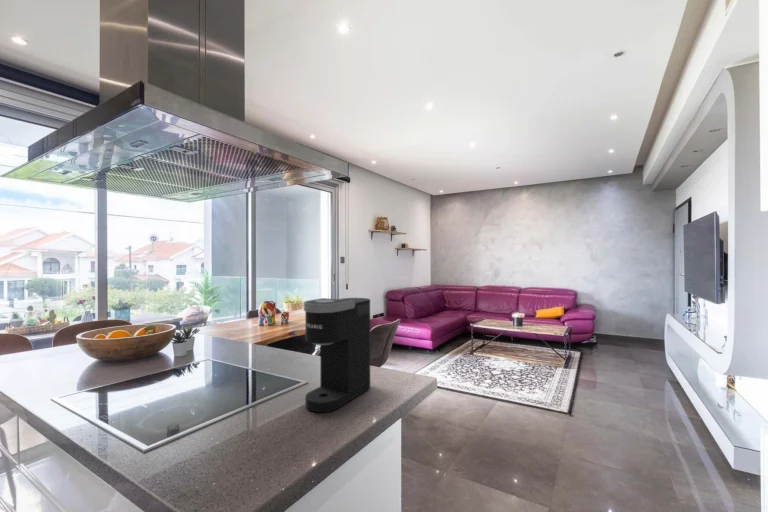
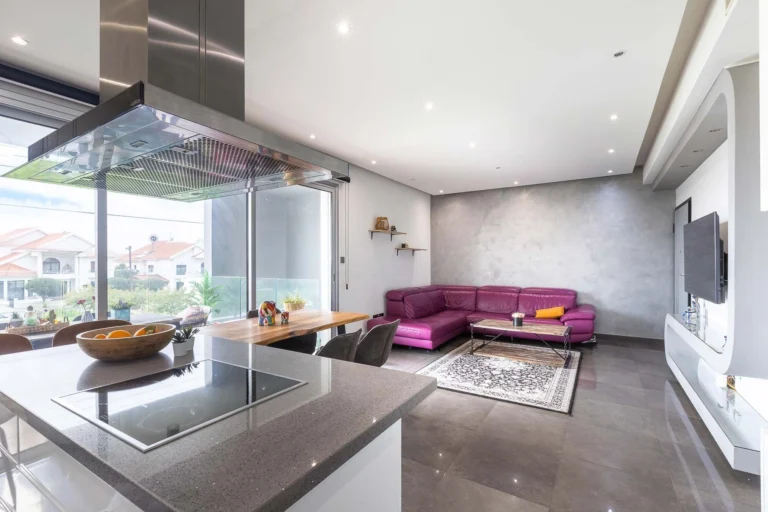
- coffee maker (339, 347)
